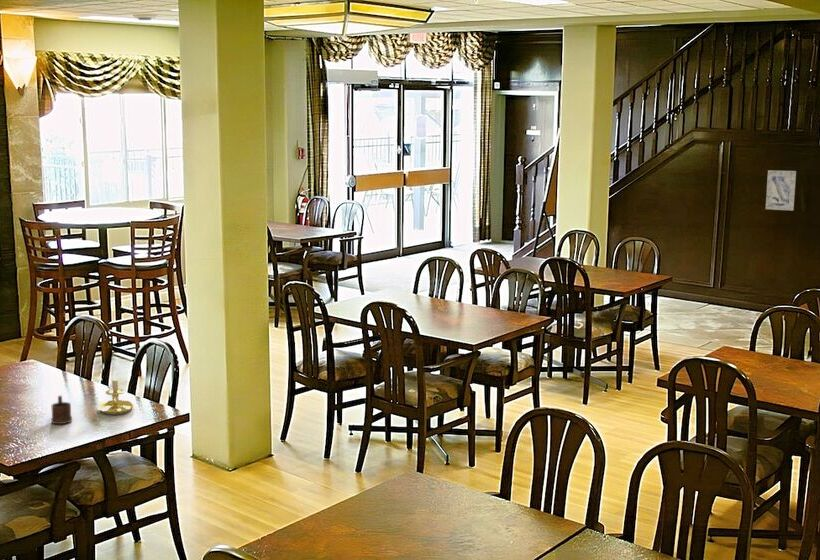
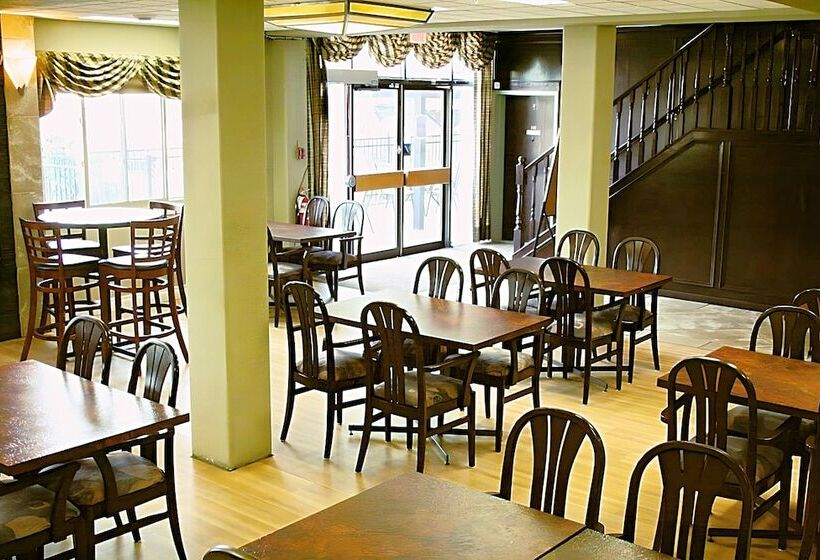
- mug (61, 409)
- wall art (780, 190)
- candle holder (114, 389)
